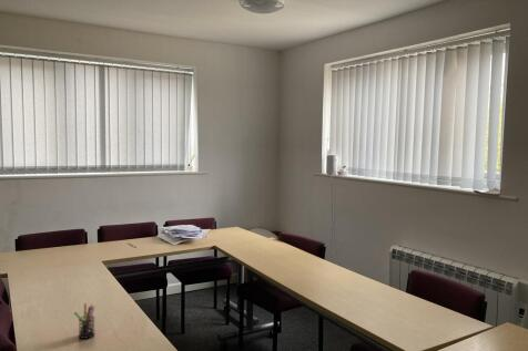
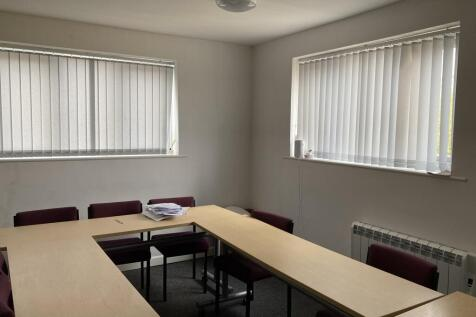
- pen holder (84, 320)
